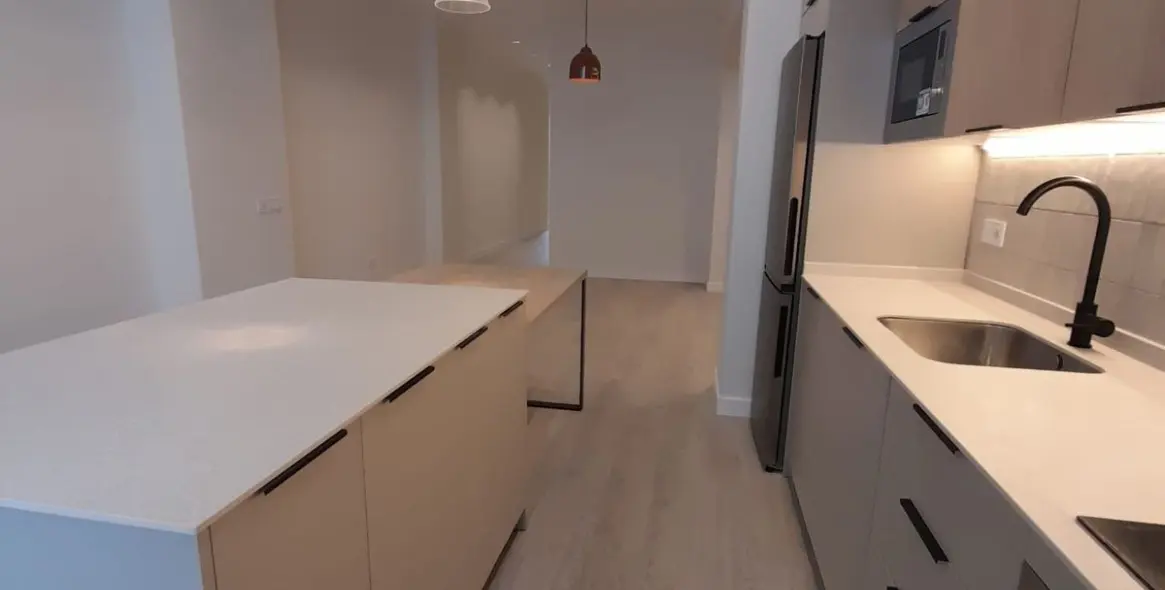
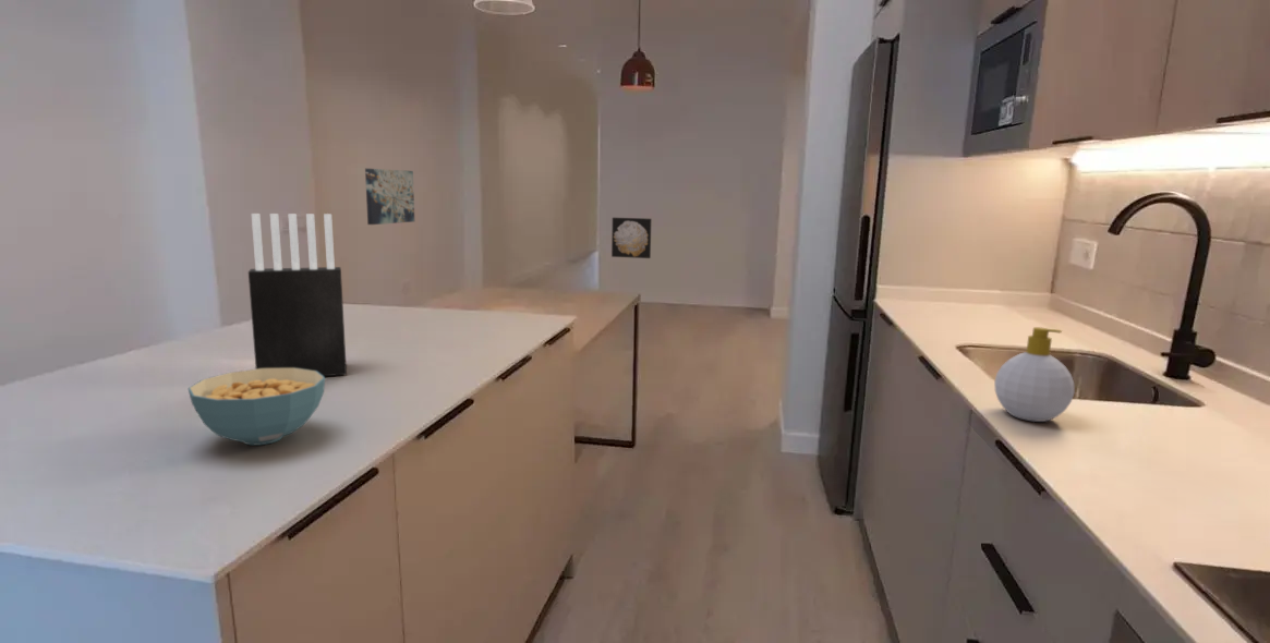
+ cereal bowl (261, 411)
+ wall art (391, 196)
+ knife block (298, 293)
+ wall art (631, 238)
+ soap bottle (1035, 373)
